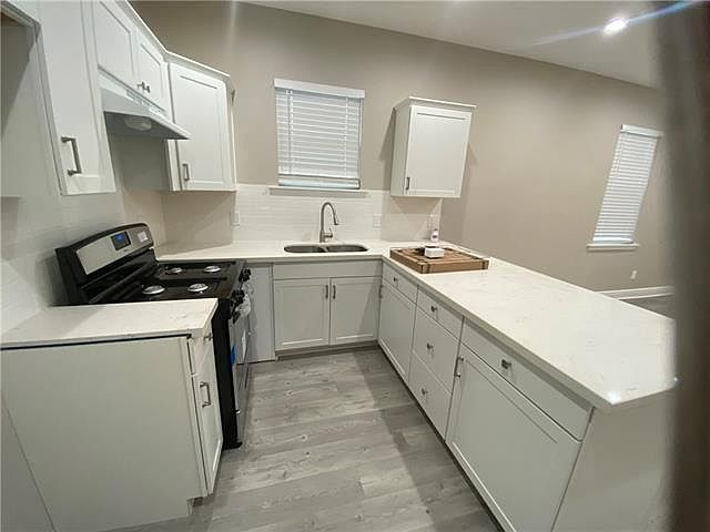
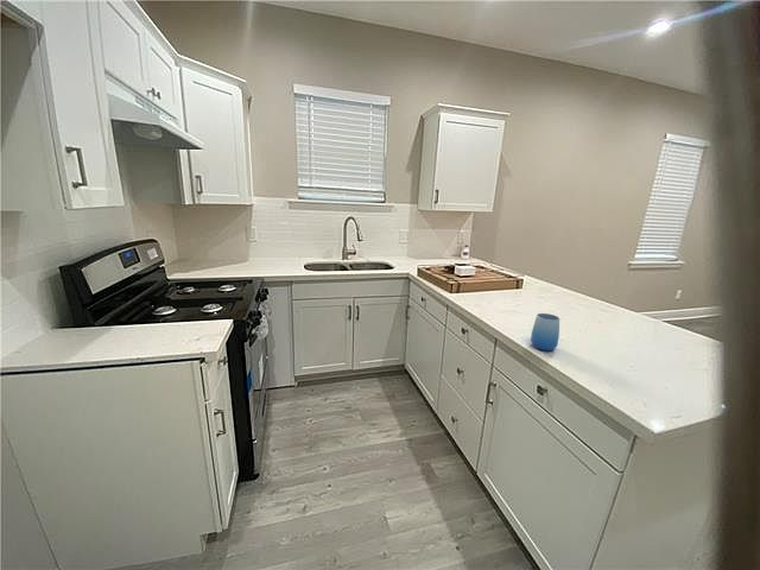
+ cup (545, 331)
